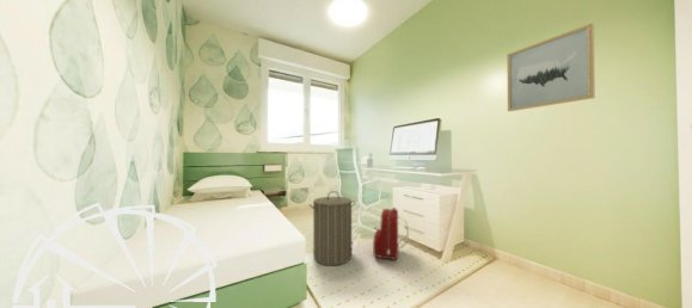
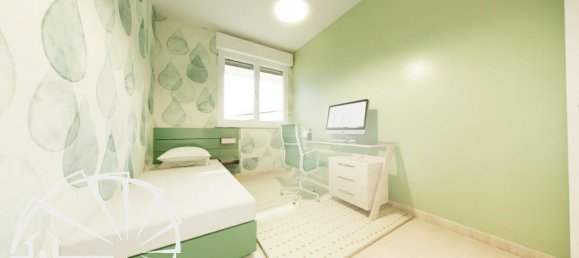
- backpack (391, 232)
- wall art (545, 73)
- laundry hamper (332, 223)
